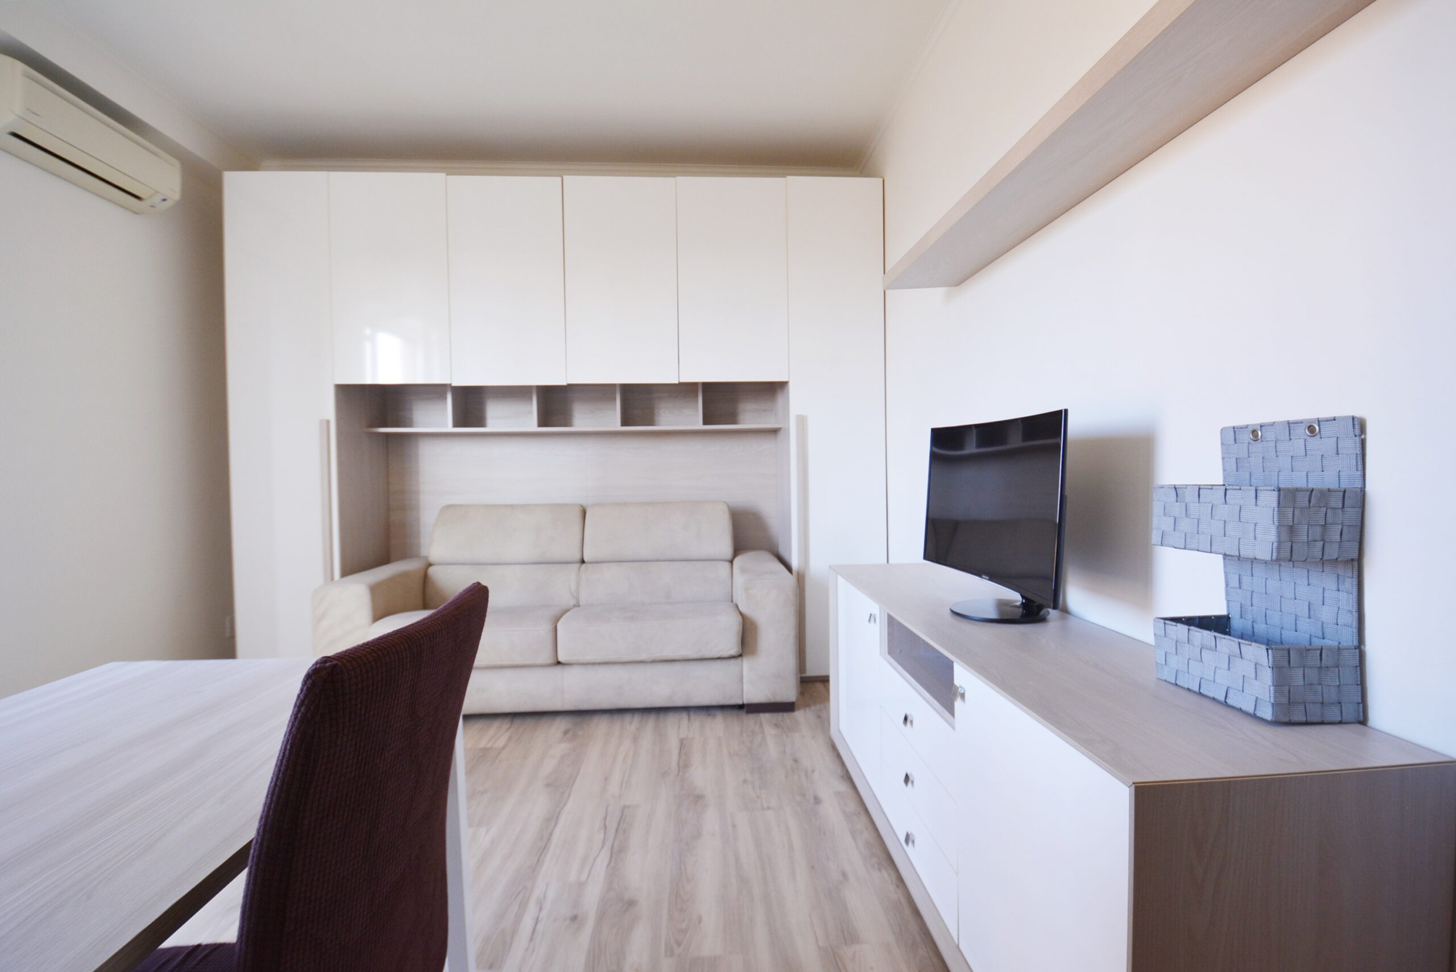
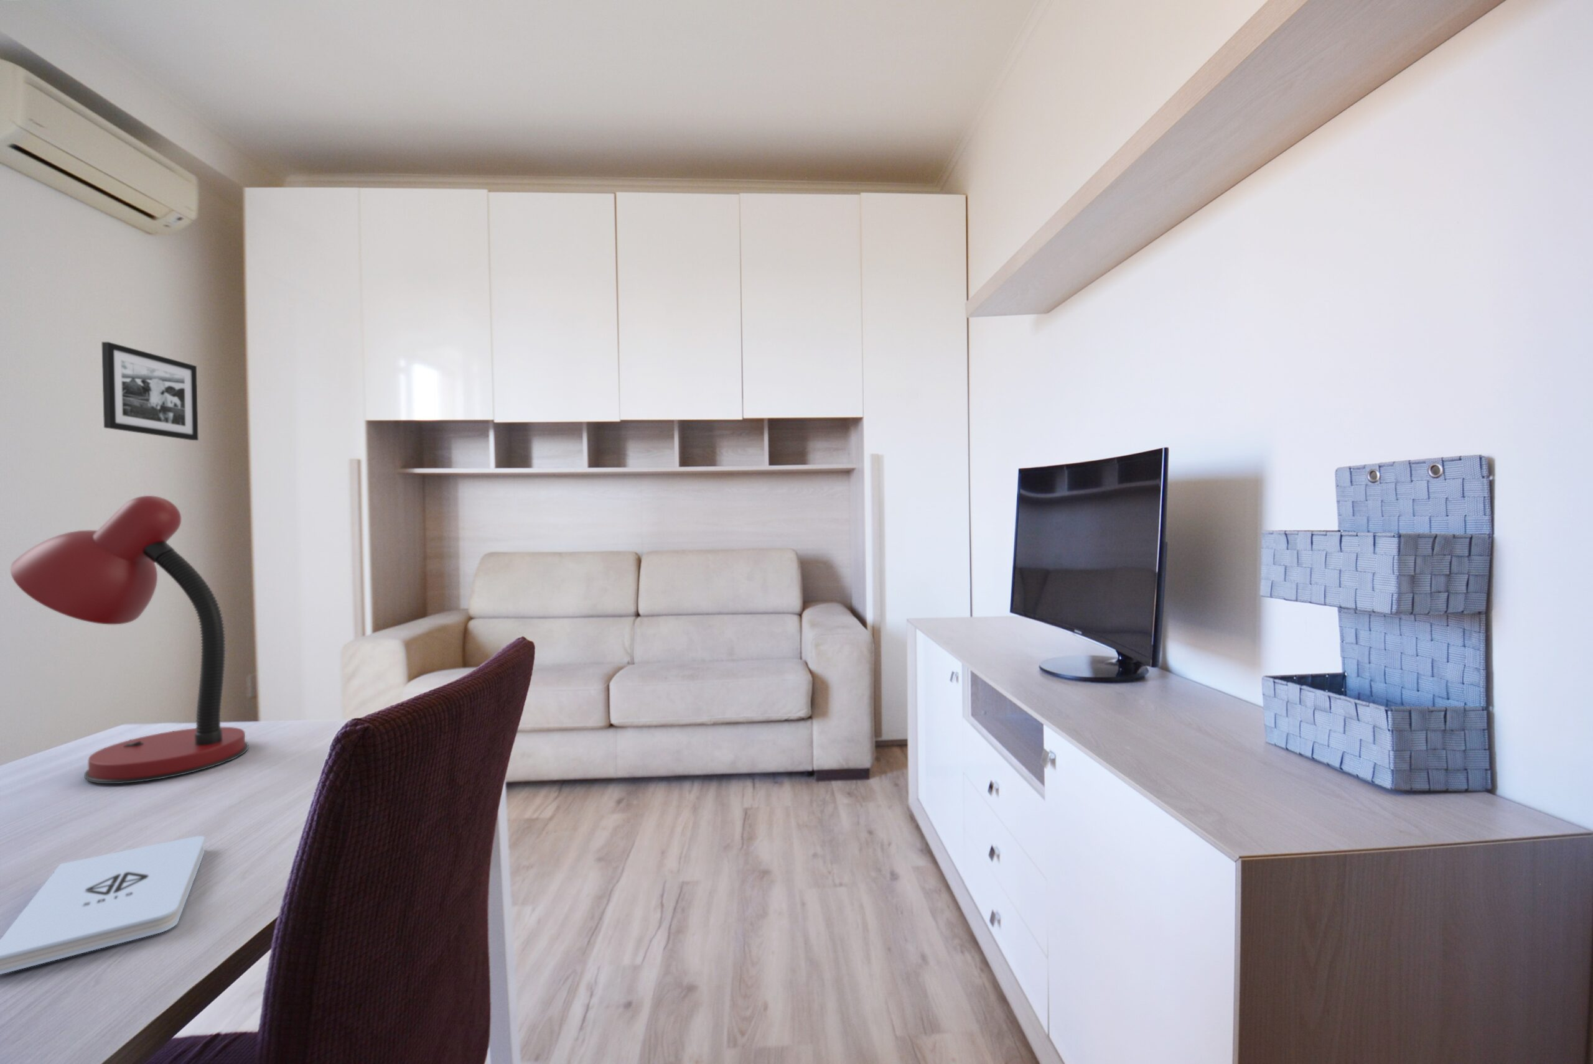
+ notepad (114, 894)
+ picture frame (153, 394)
+ desk lamp (133, 621)
